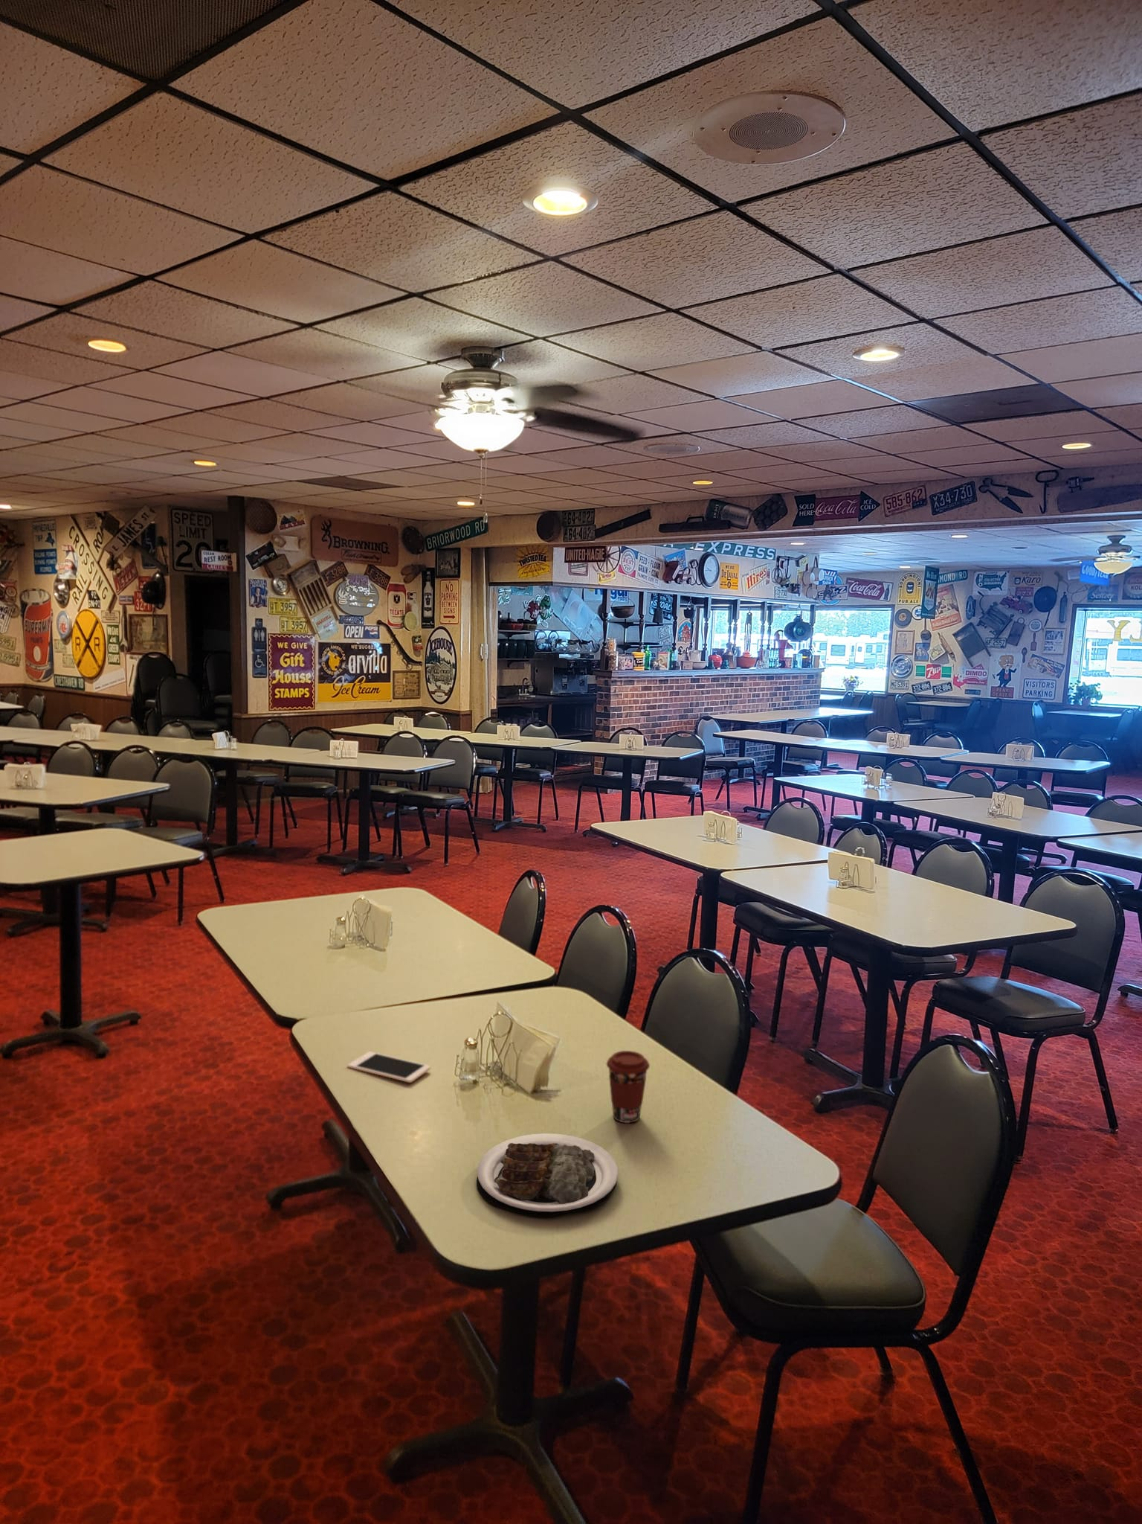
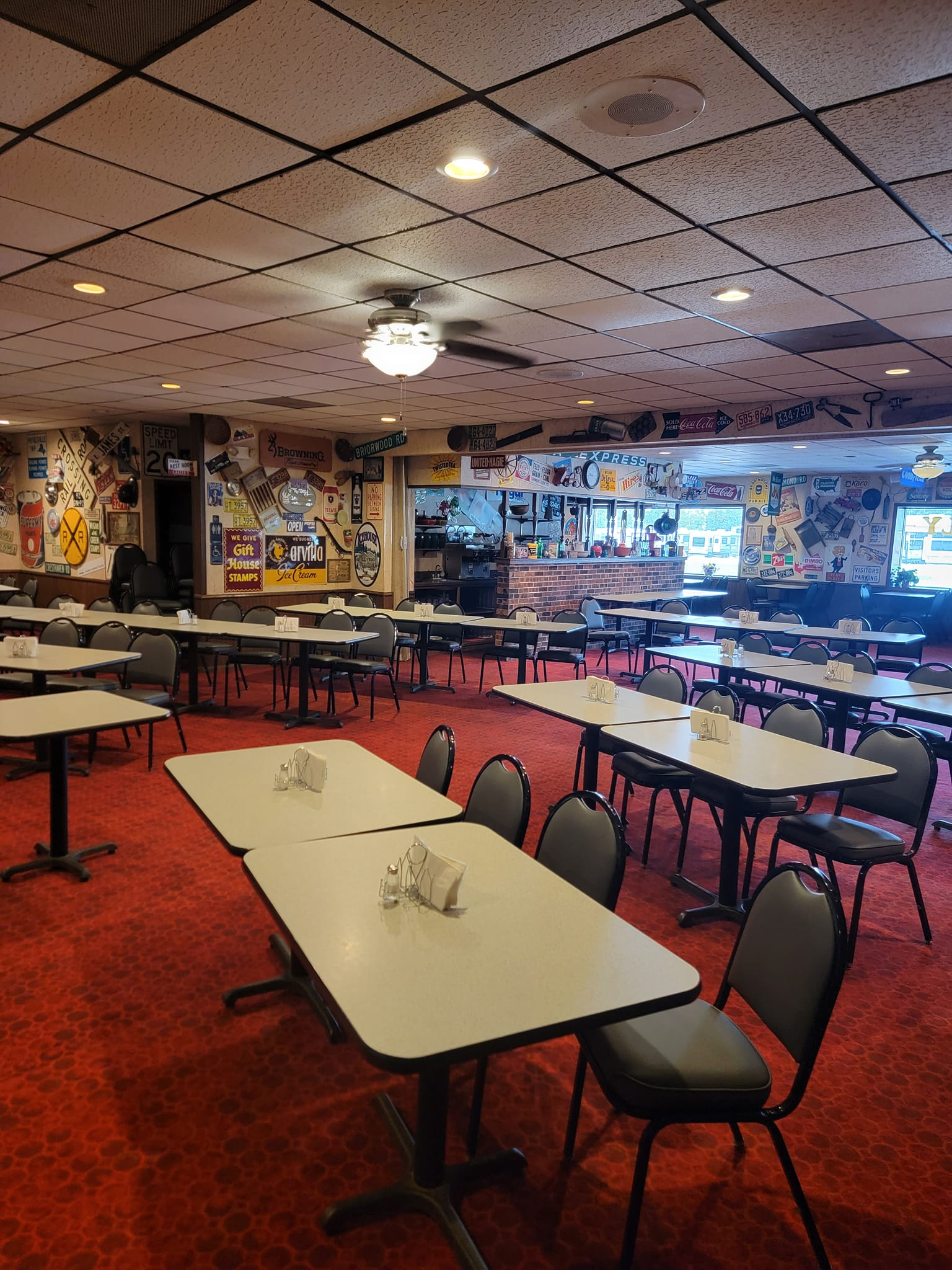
- coffee cup (626, 1086)
- plate (547, 1169)
- cell phone (389, 1067)
